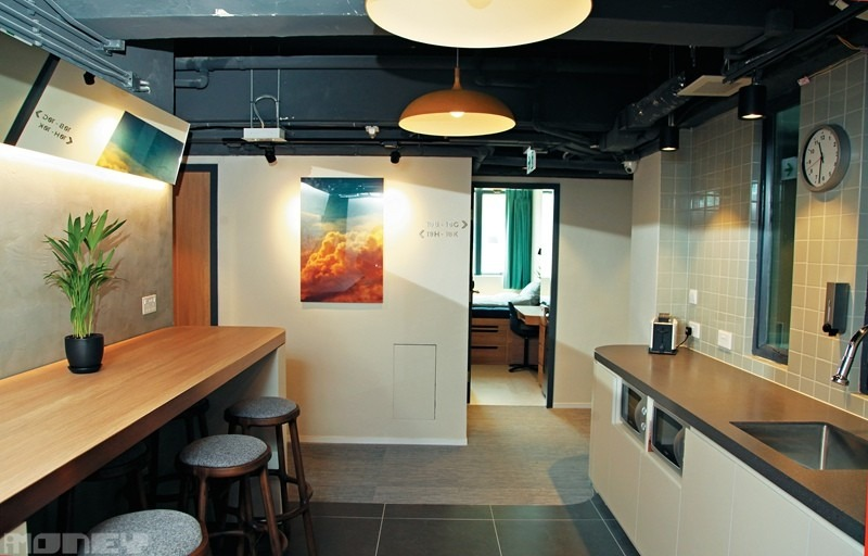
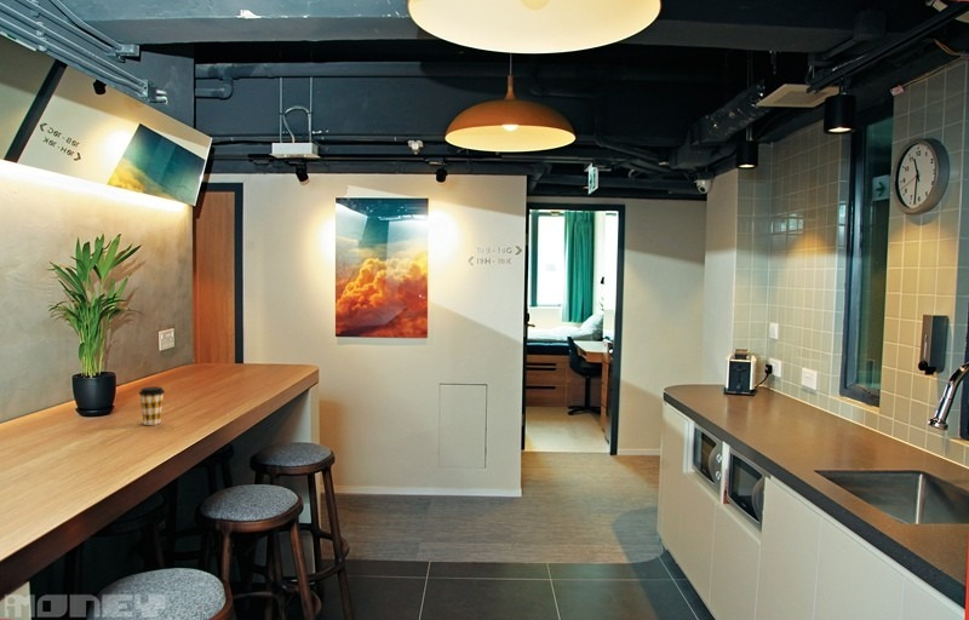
+ coffee cup (151, 406)
